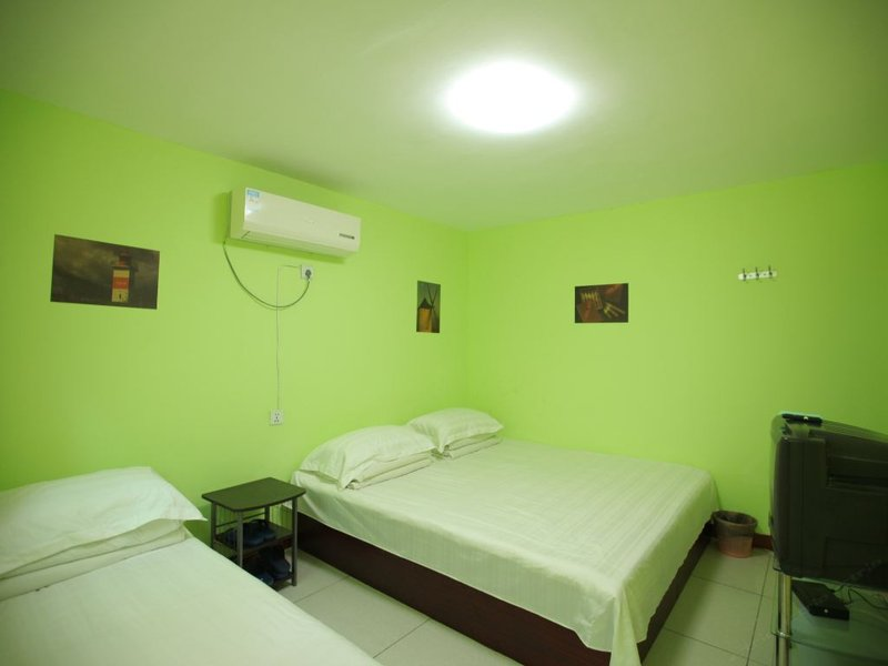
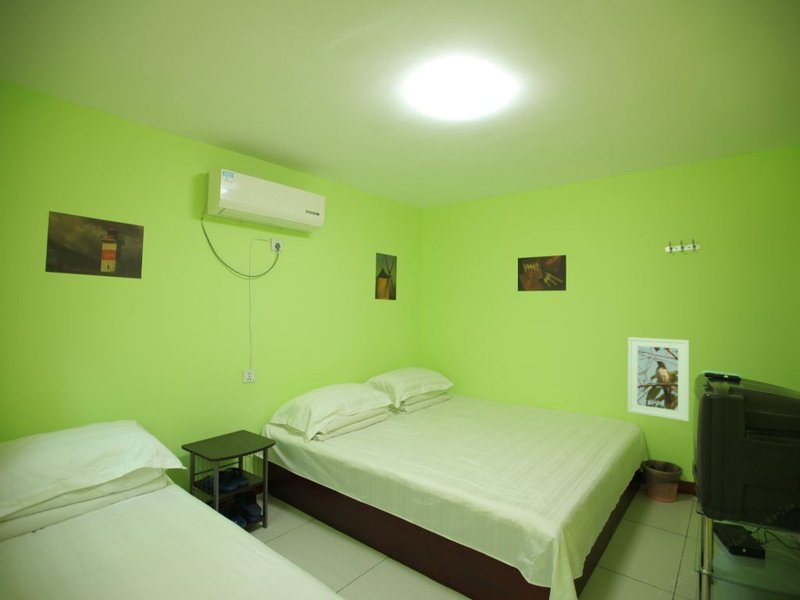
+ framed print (657, 377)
